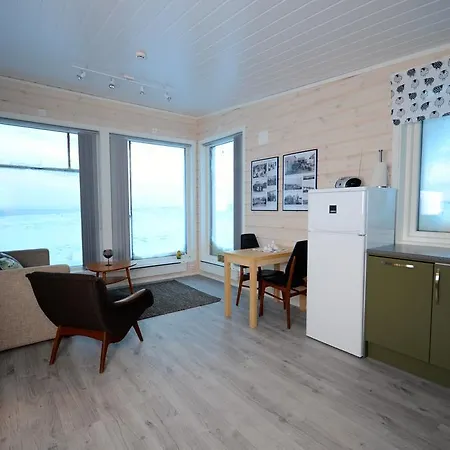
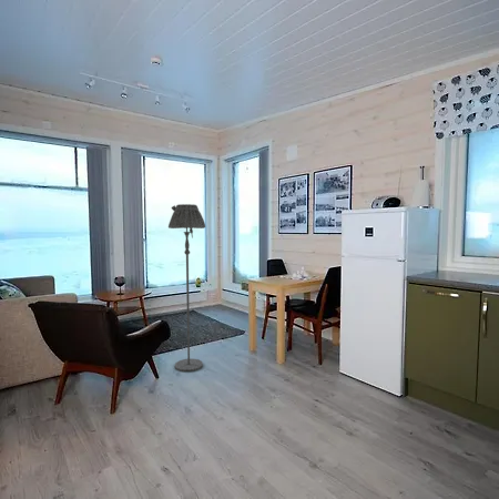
+ floor lamp (187, 286)
